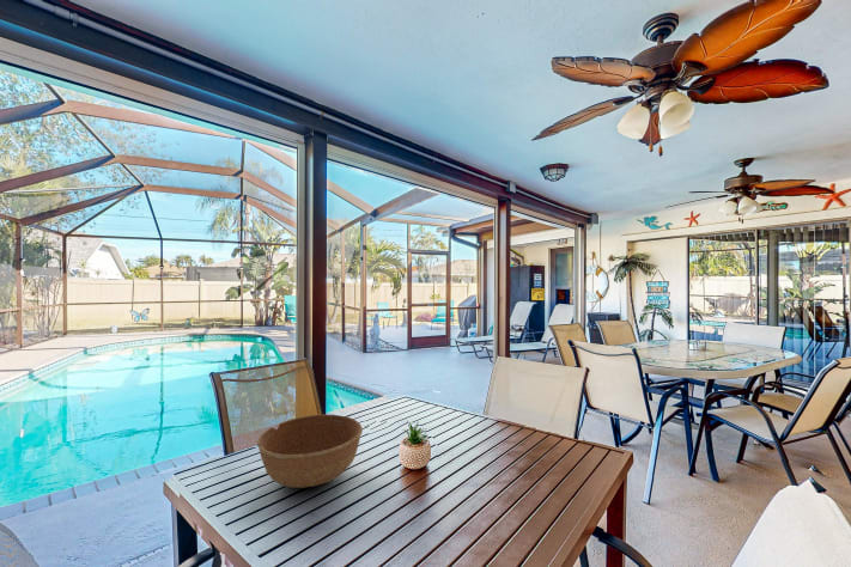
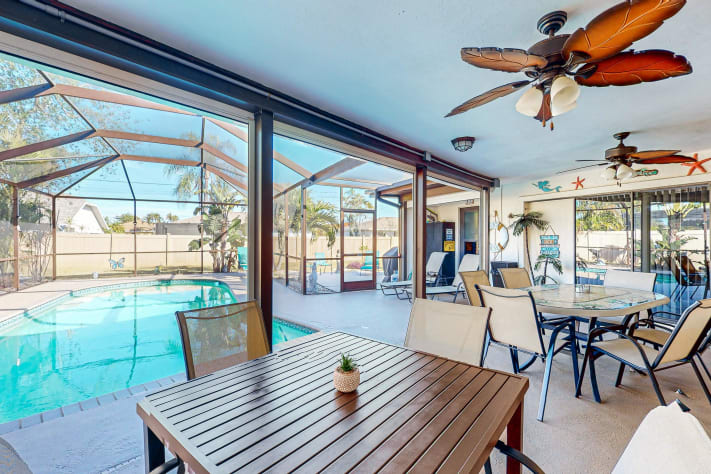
- bowl (311, 455)
